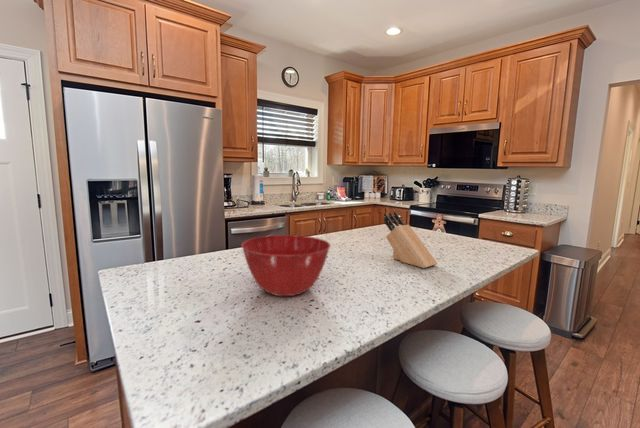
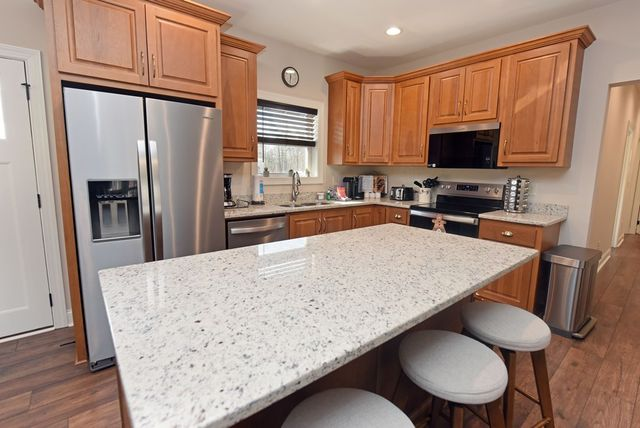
- knife block (407, 237)
- mixing bowl (286, 266)
